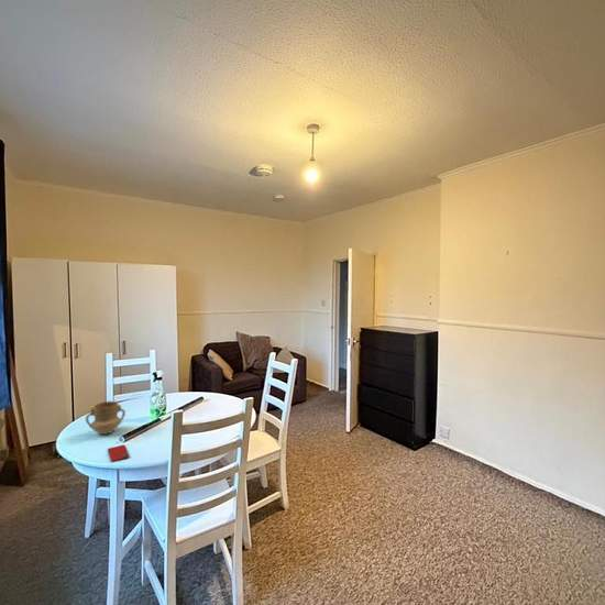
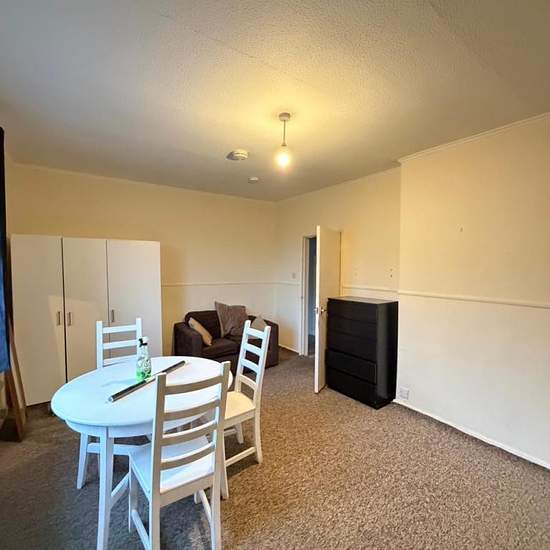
- smartphone (118, 452)
- mug (106, 418)
